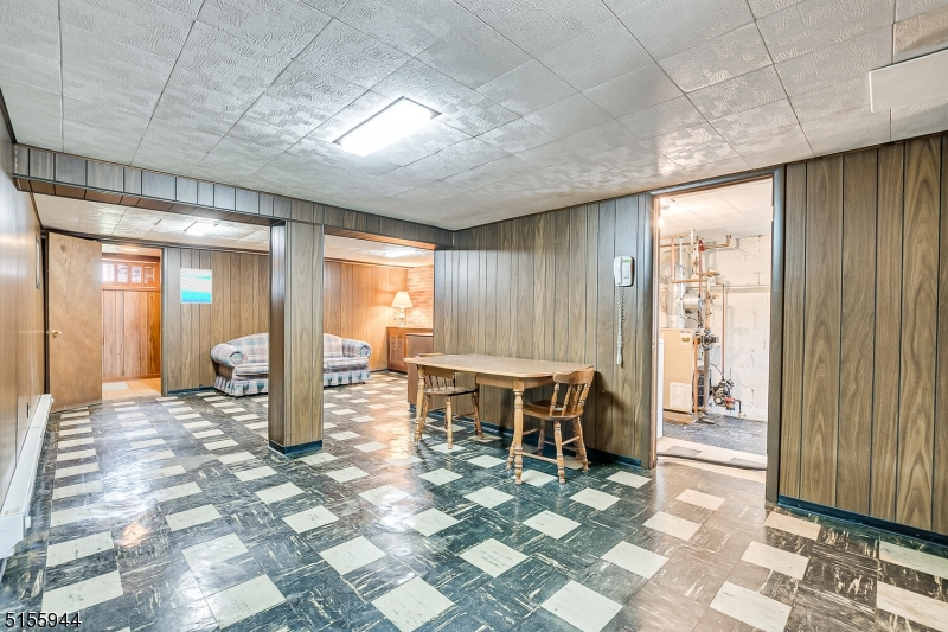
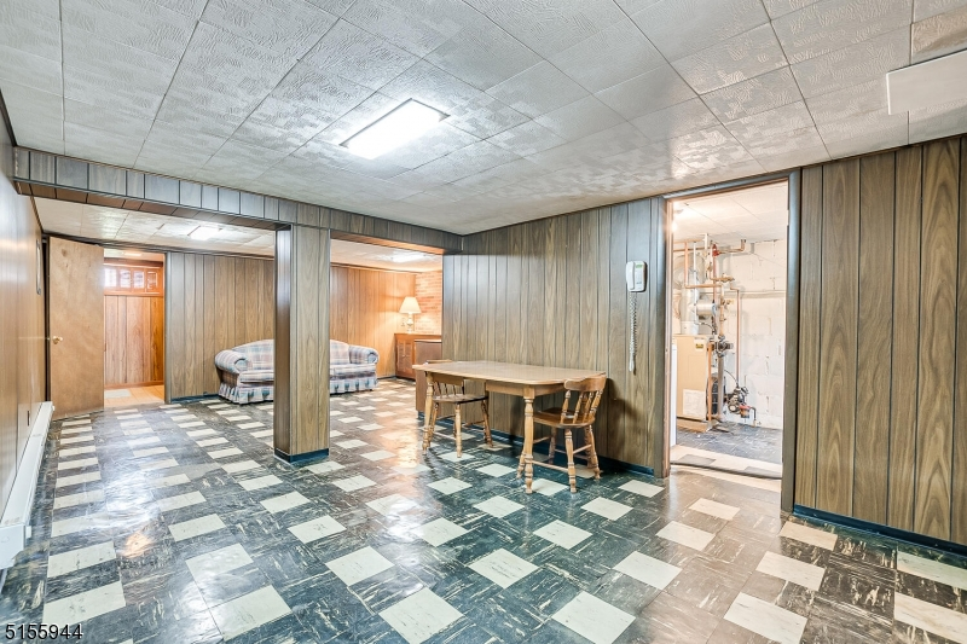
- wall art (196, 286)
